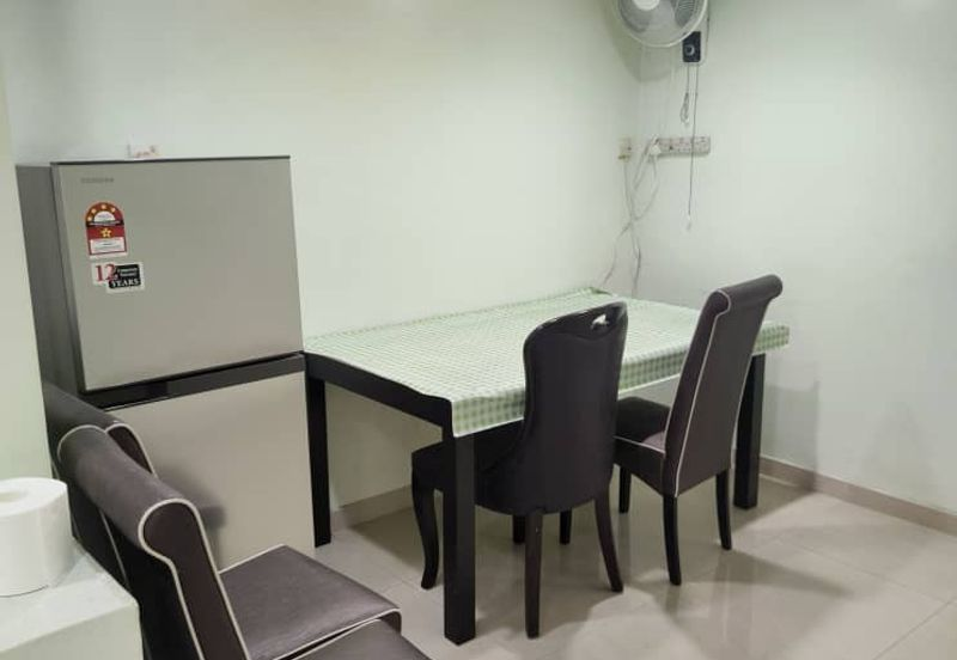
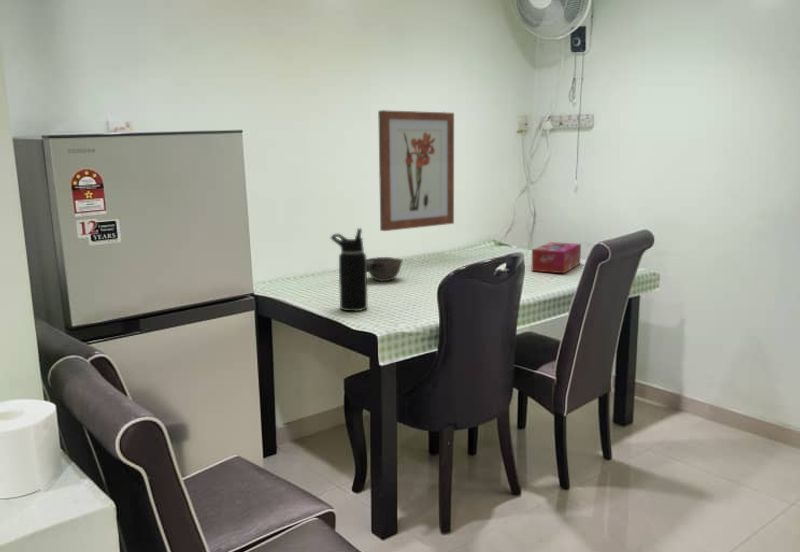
+ water bottle (349, 268)
+ bowl (382, 270)
+ tissue box (556, 257)
+ wall art (418, 170)
